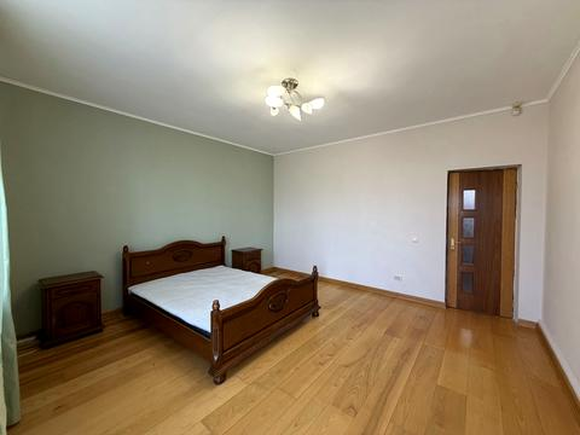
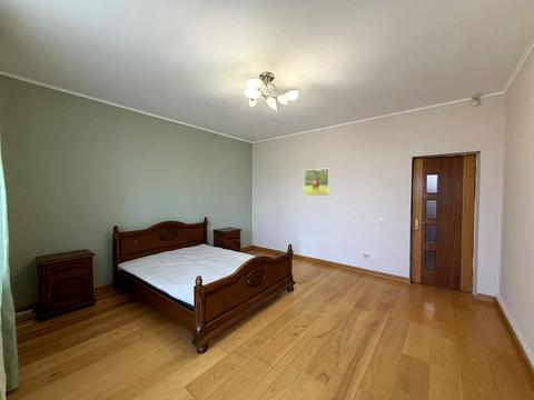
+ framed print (316, 182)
